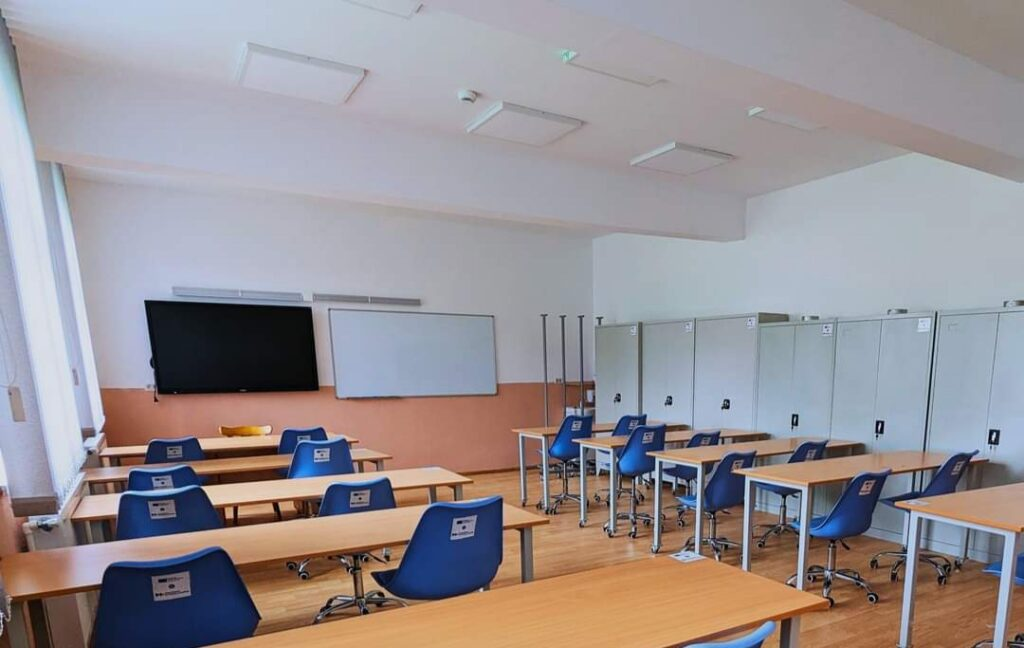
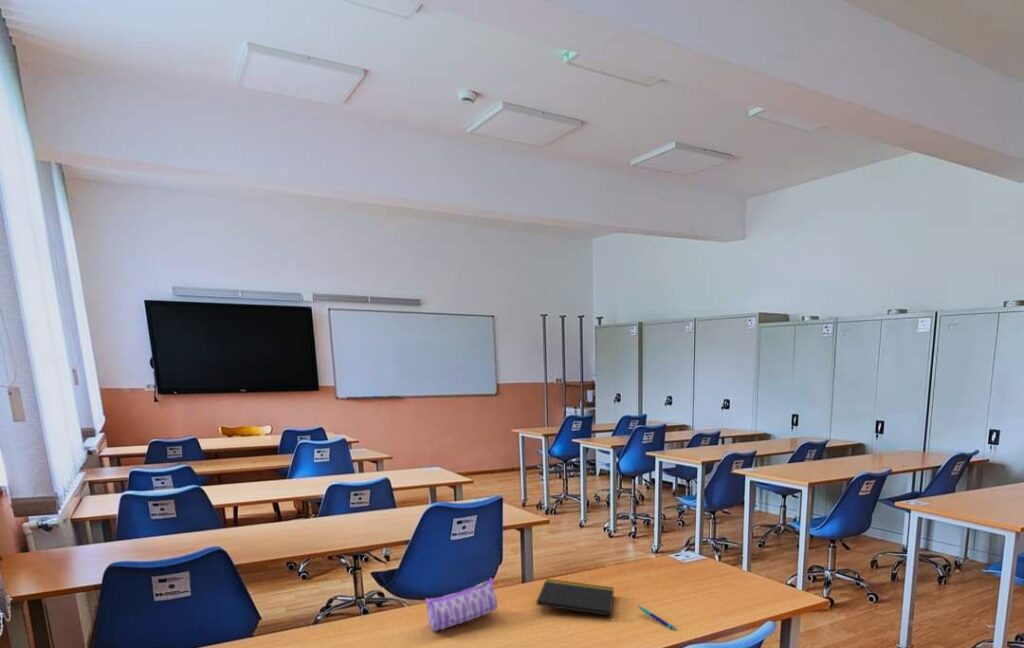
+ pen (655, 616)
+ pencil case (462, 604)
+ notepad (576, 596)
